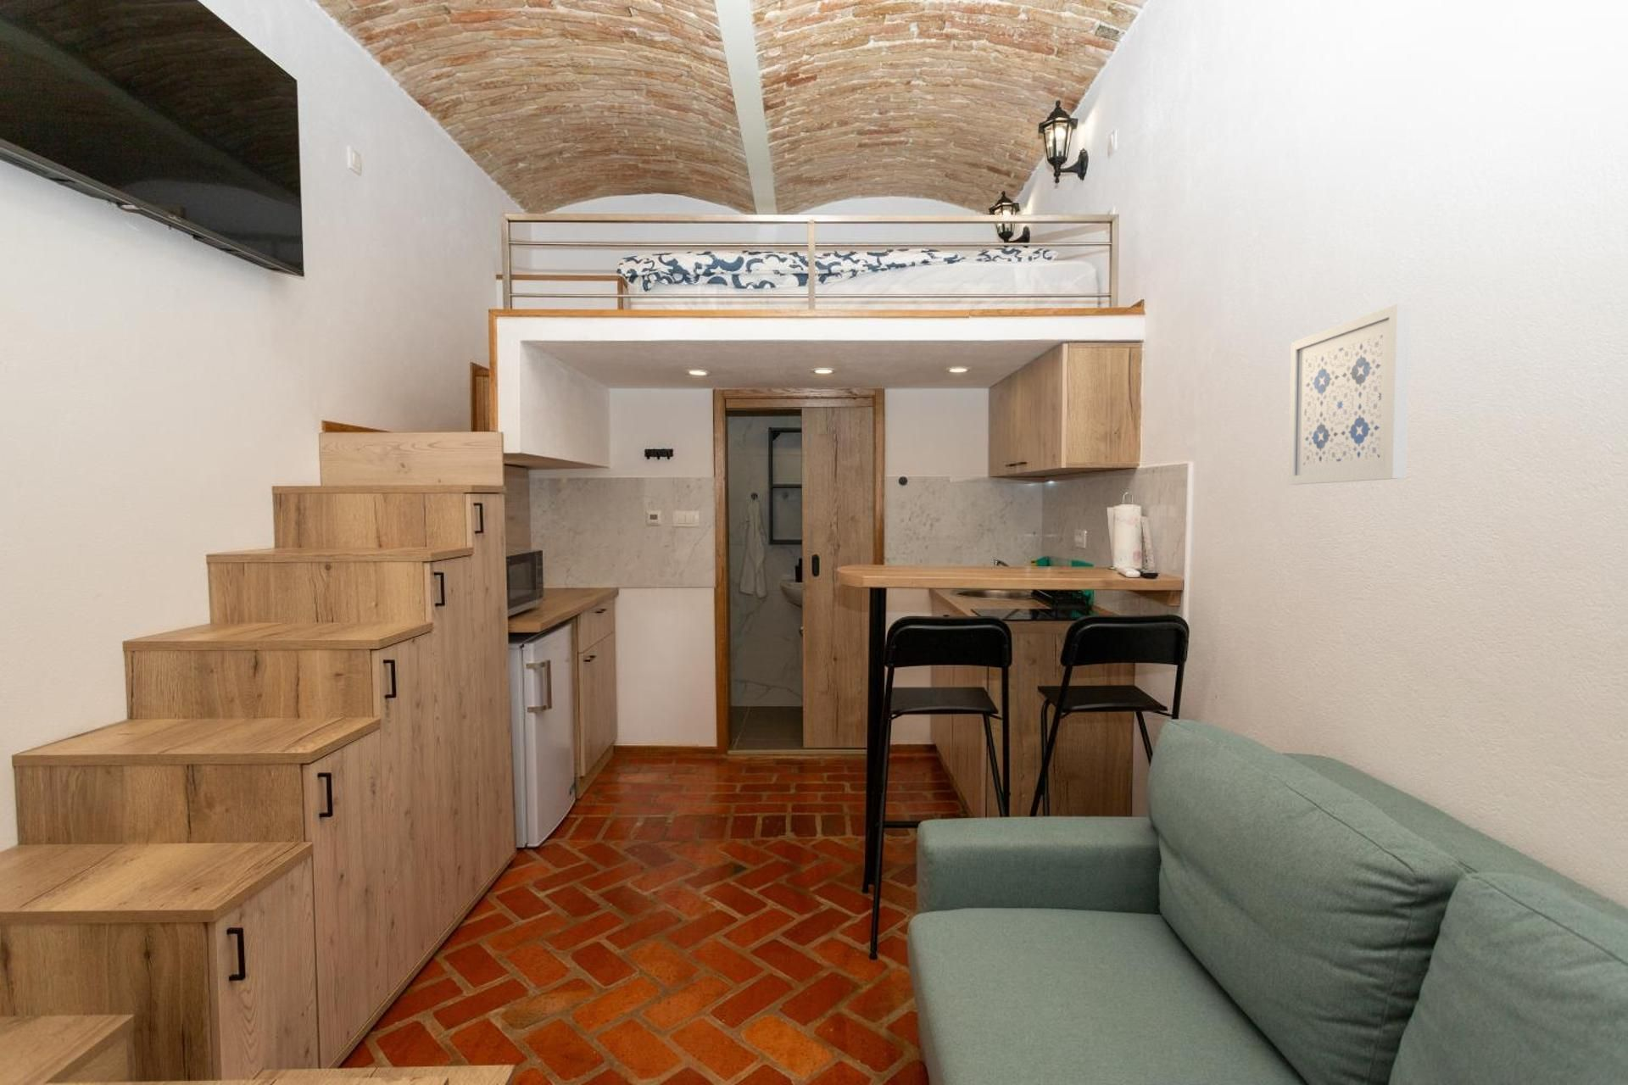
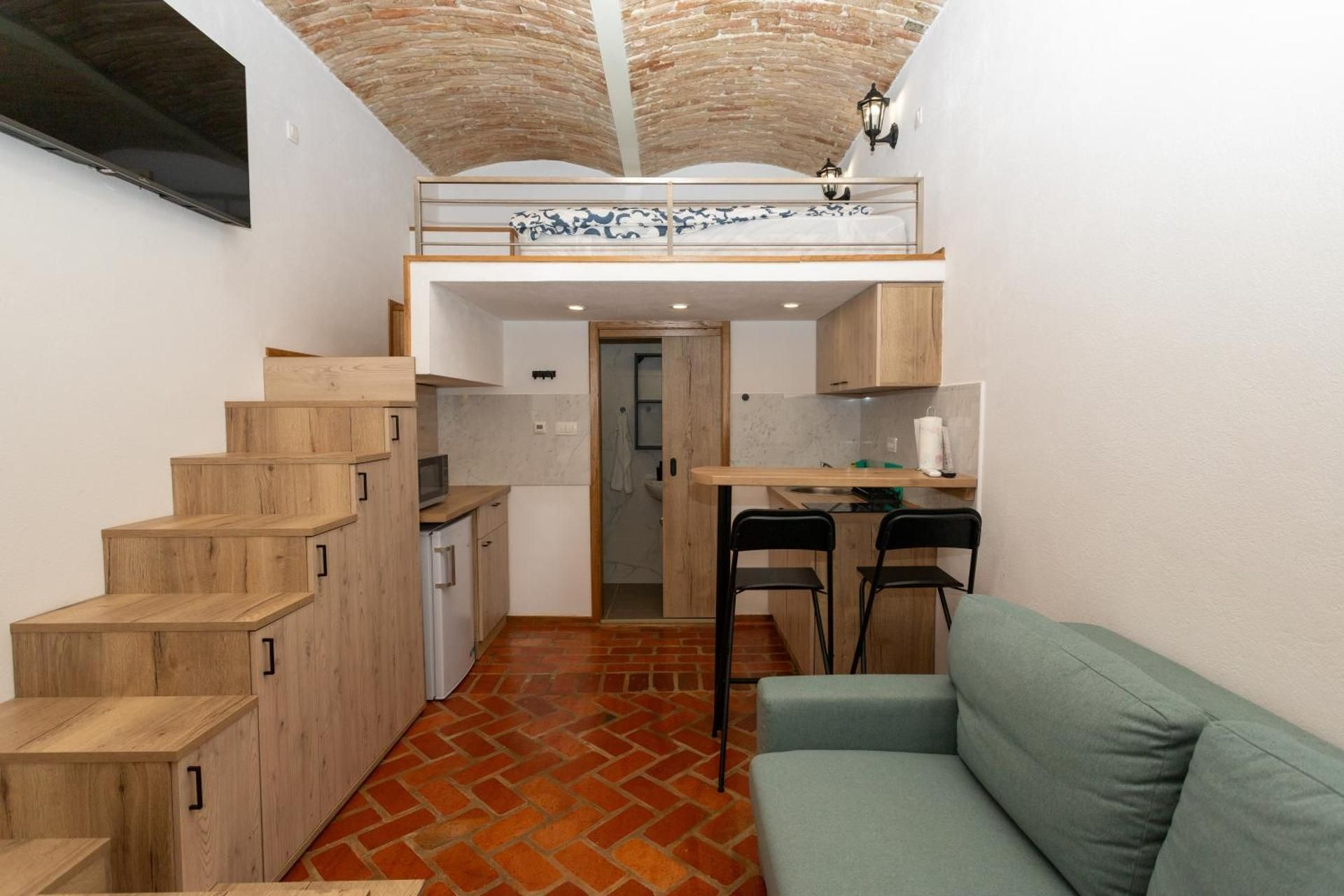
- wall art (1342, 403)
